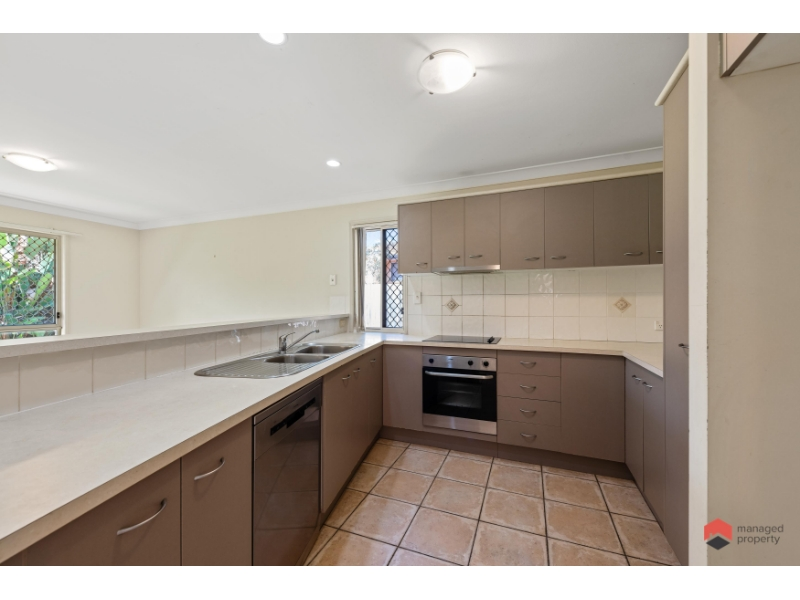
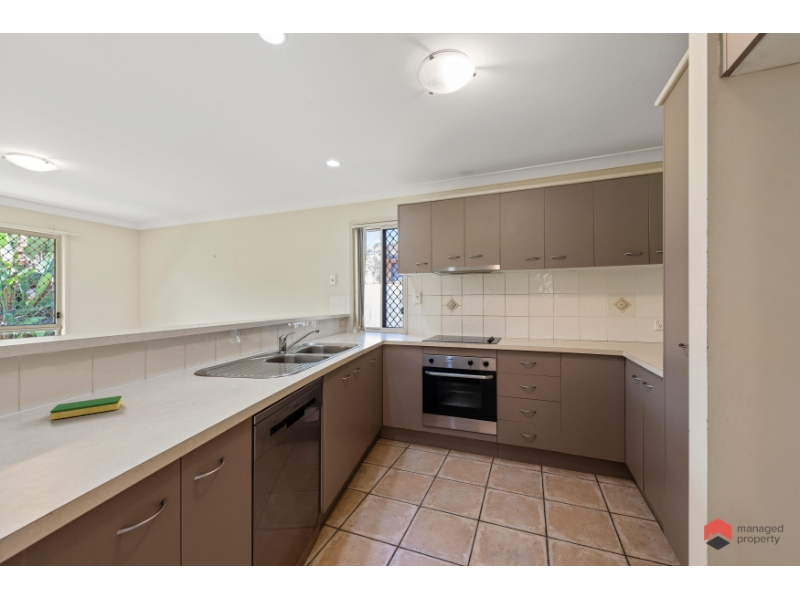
+ dish sponge (88, 406)
